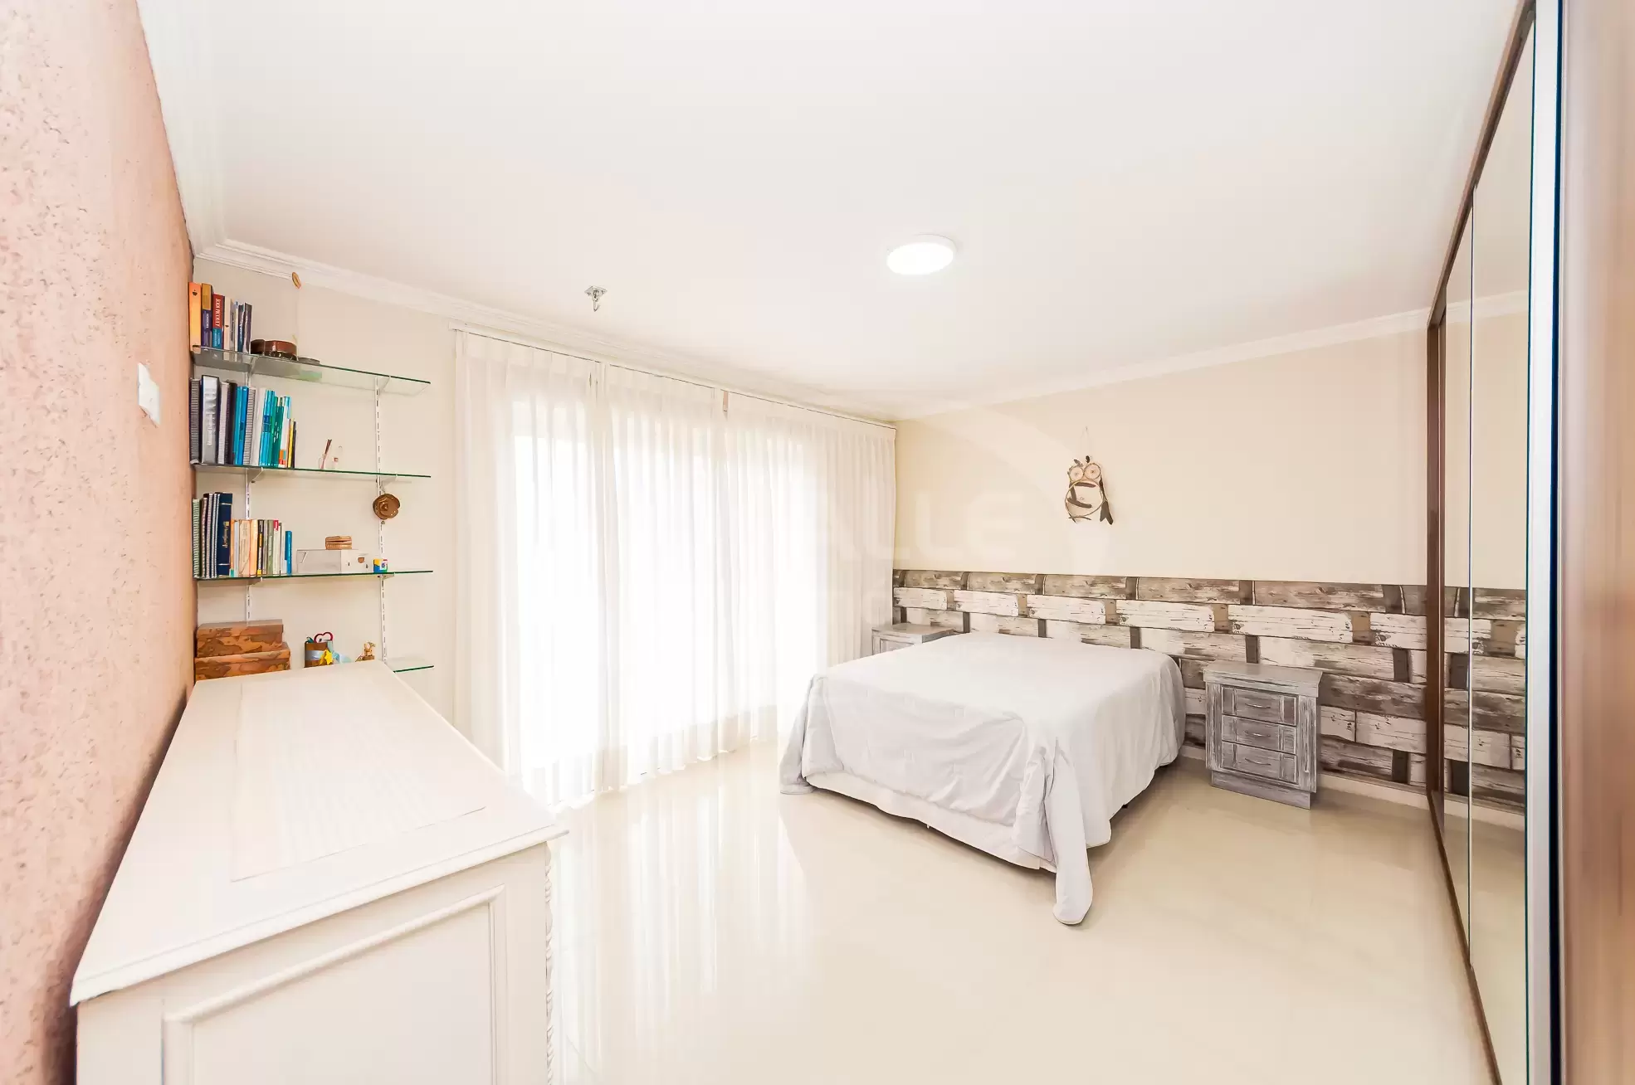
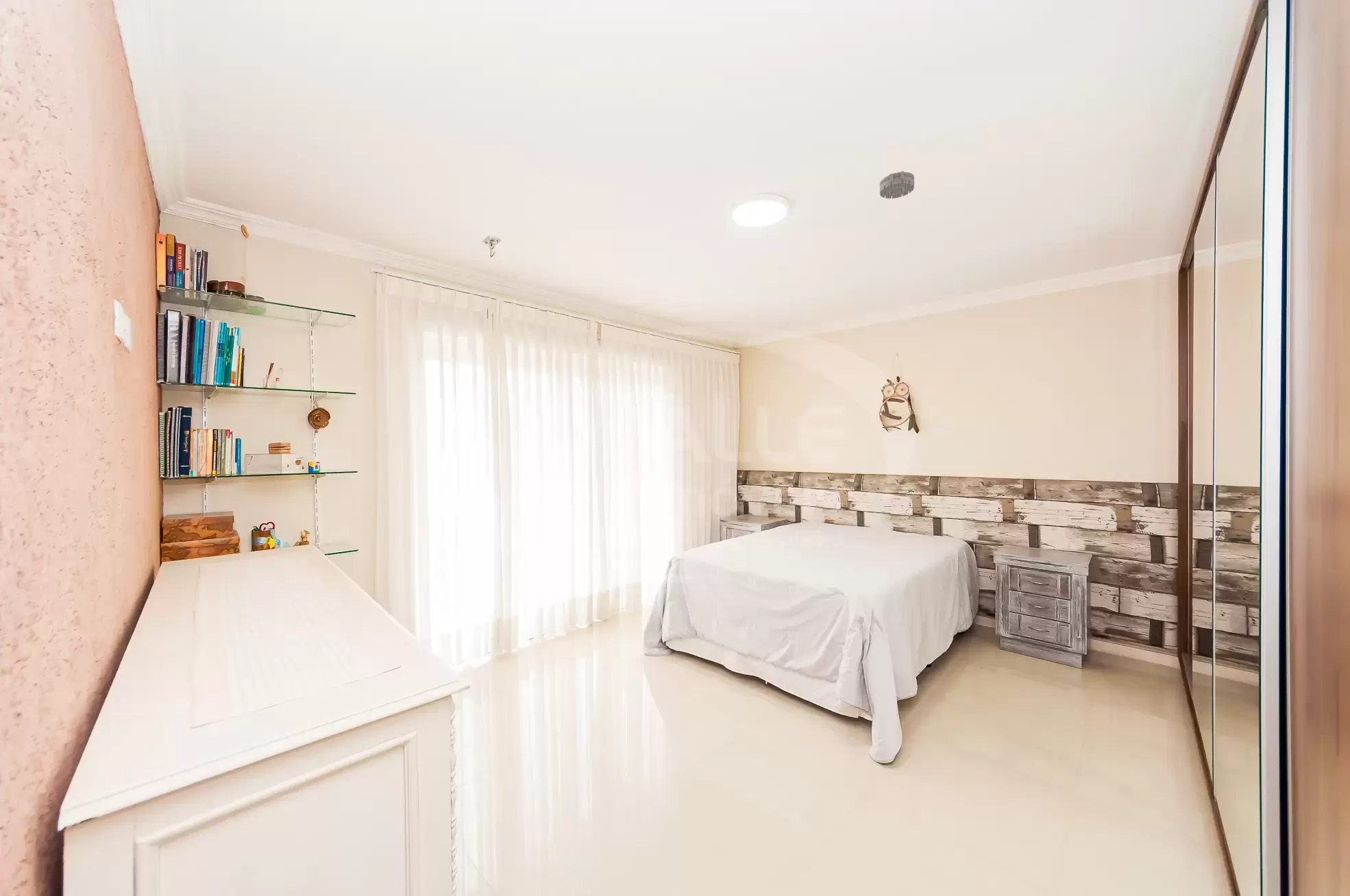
+ smoke detector (896, 184)
